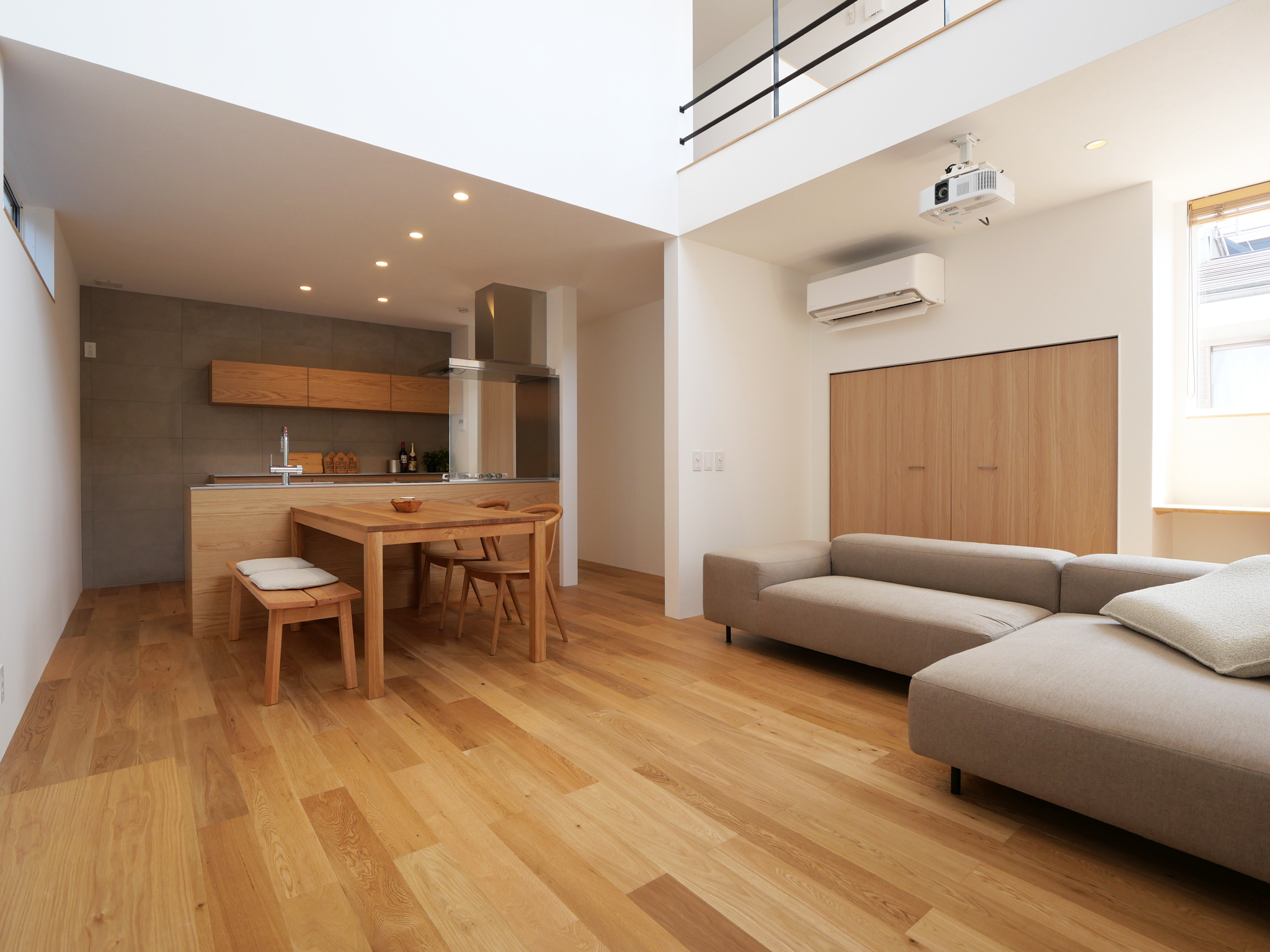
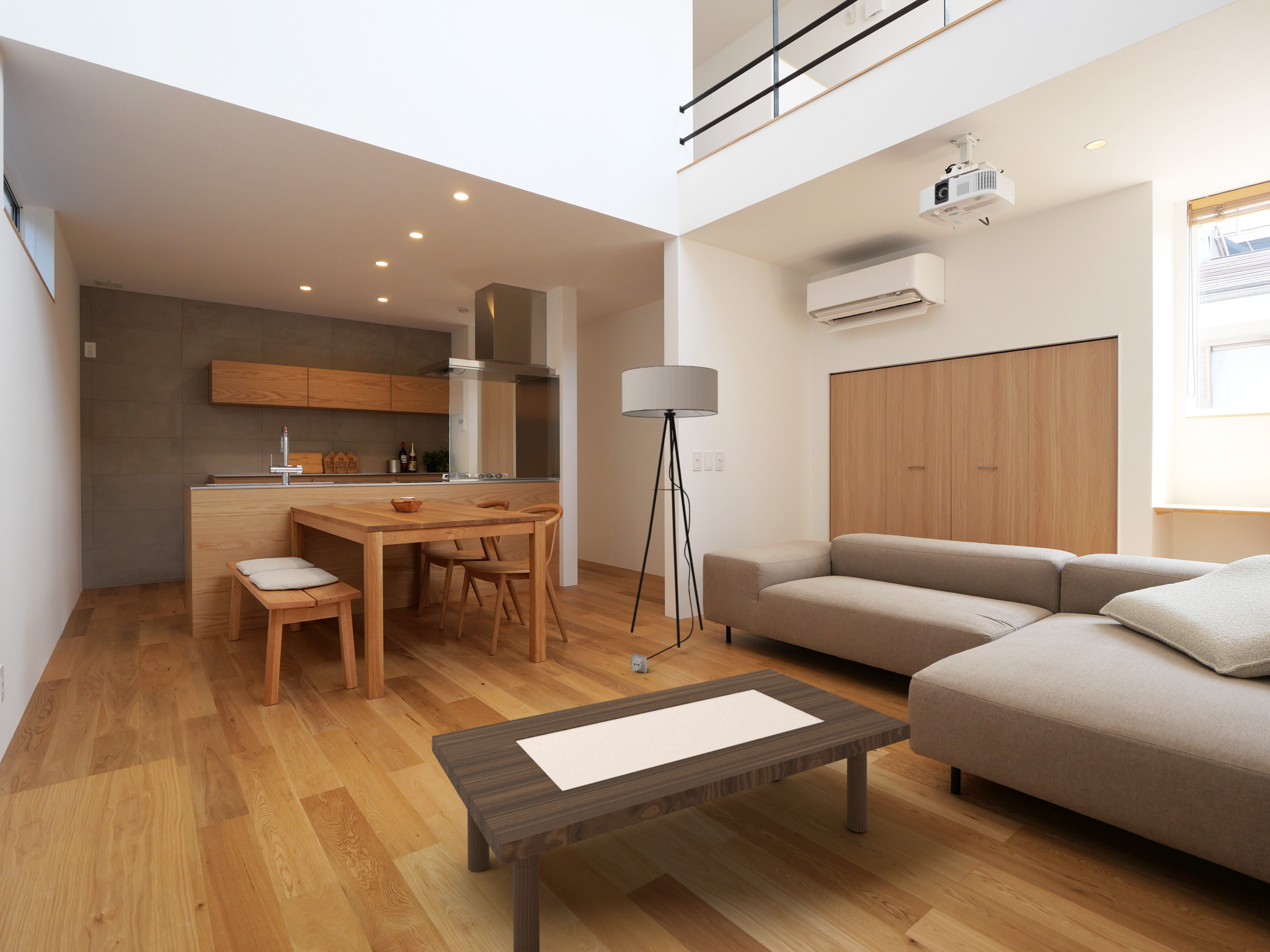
+ floor lamp (654, 509)
+ coffee table (676, 787)
